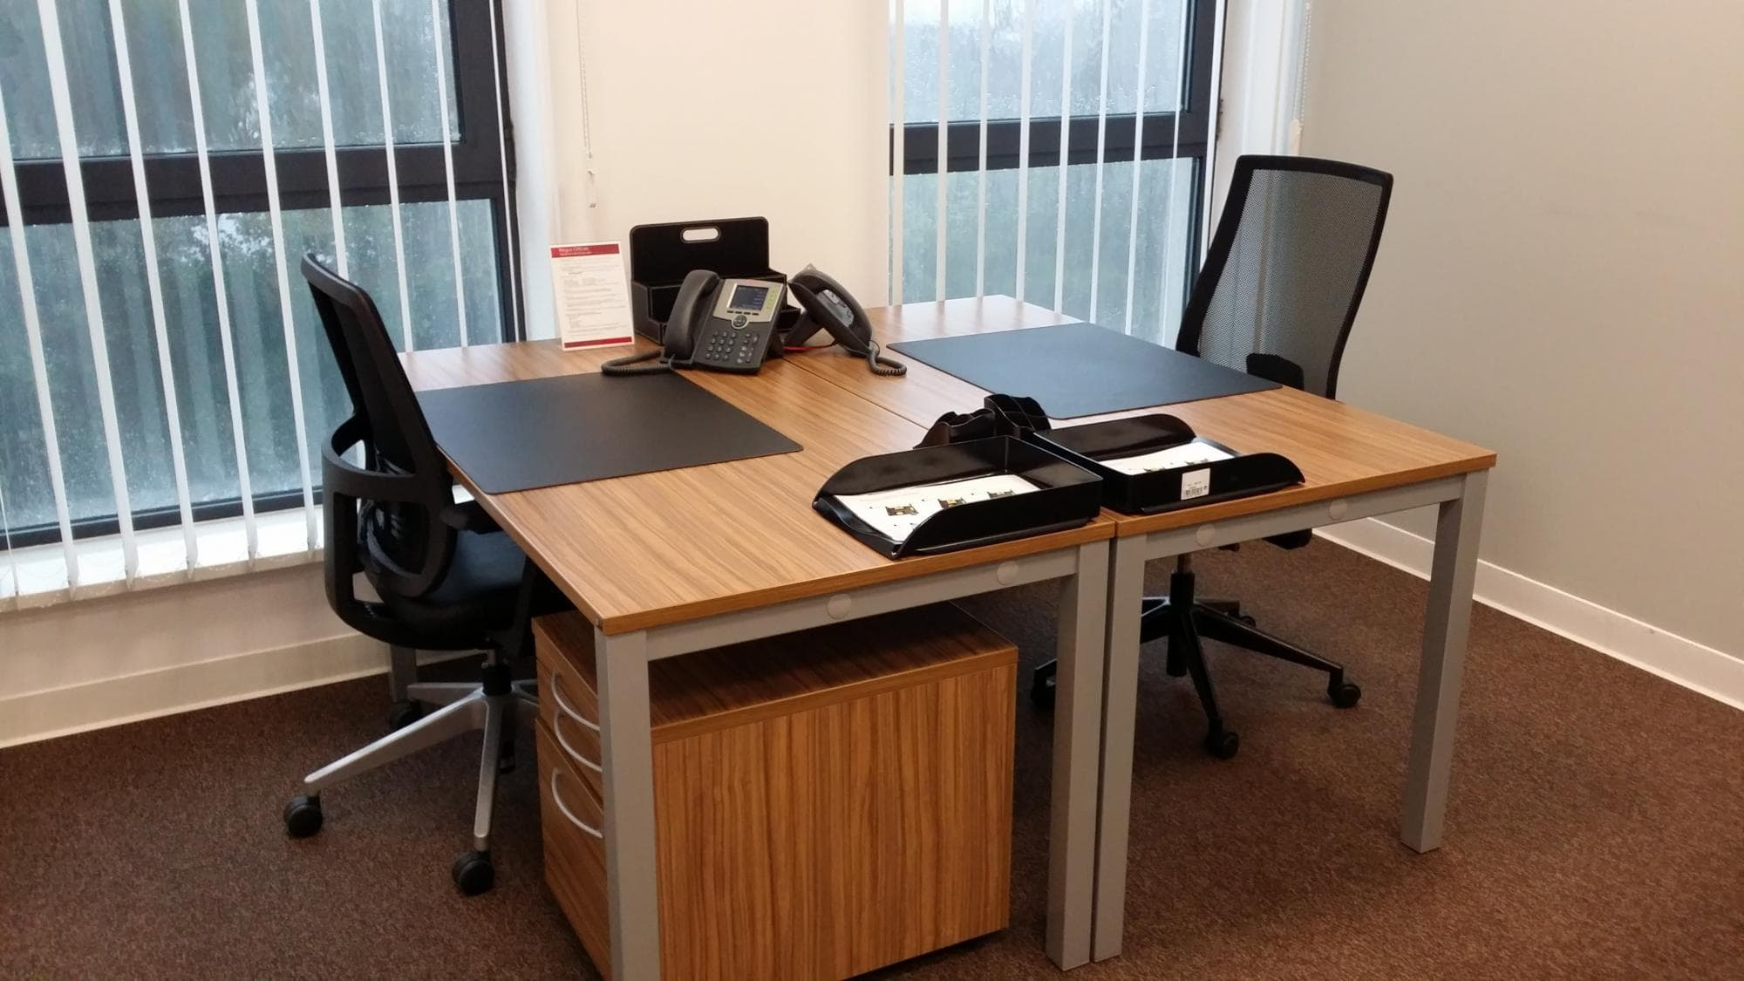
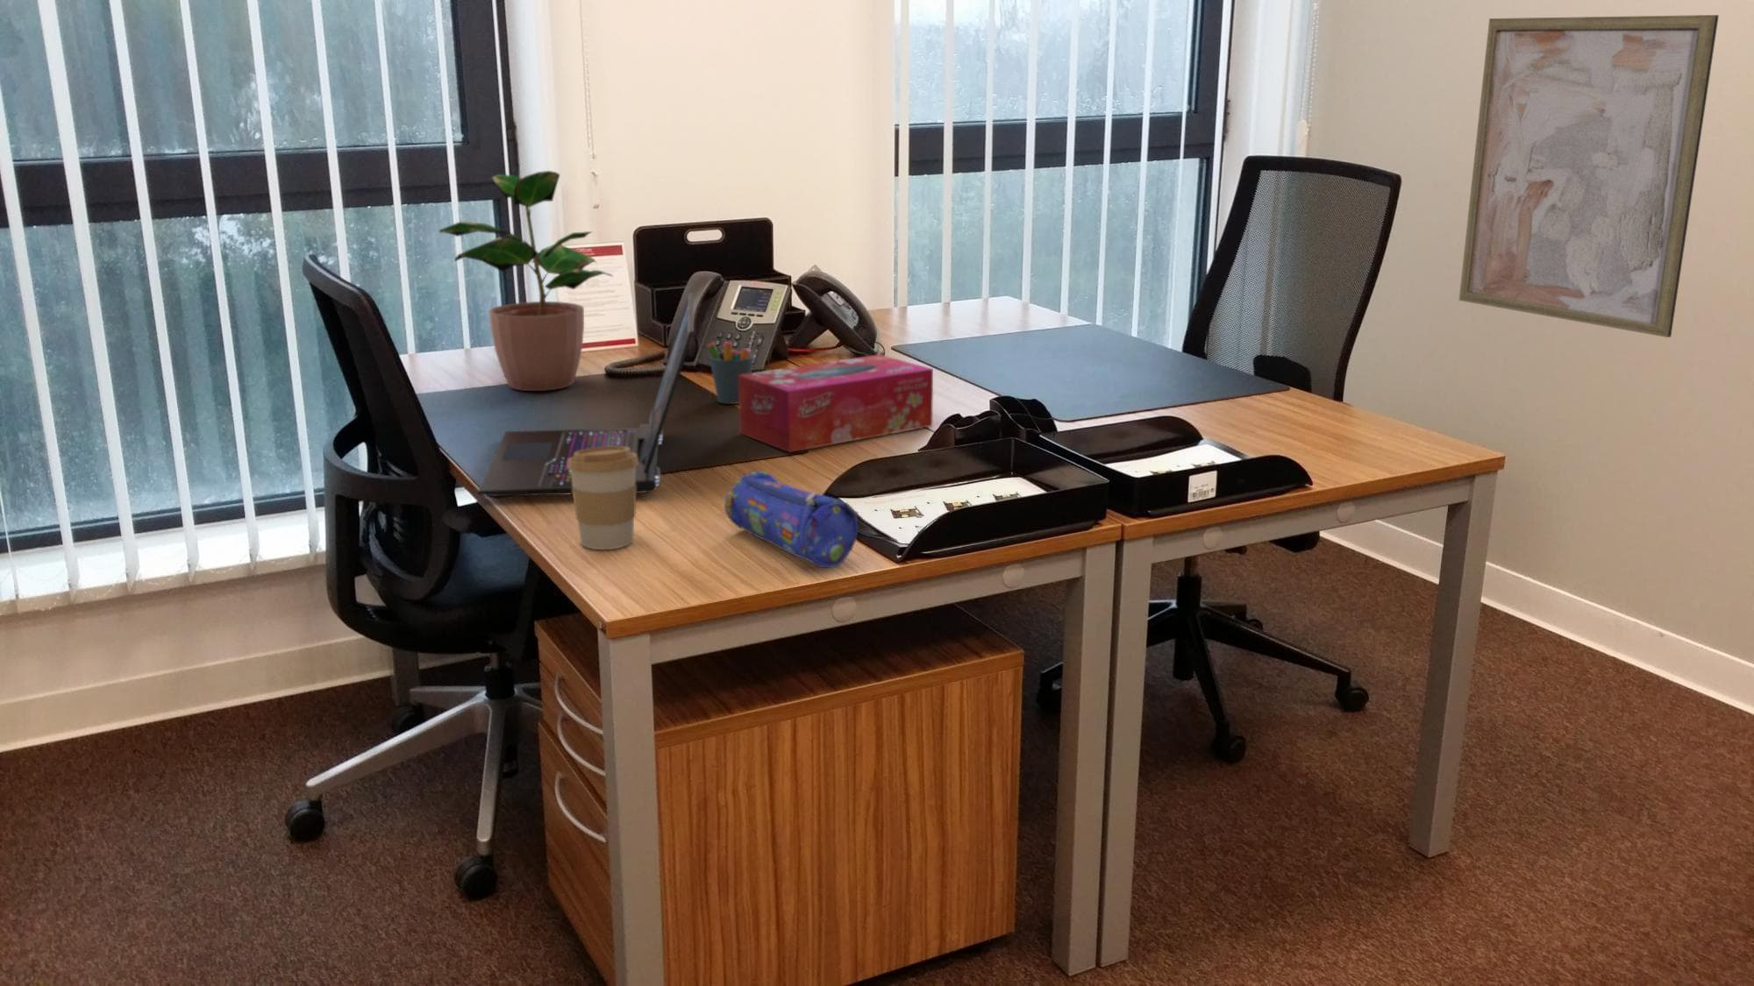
+ pen holder (731, 366)
+ laptop (595, 429)
+ tissue box (837, 401)
+ wall art (1575, 171)
+ coffee cup (605, 495)
+ potted plant (535, 273)
+ pencil case (790, 515)
